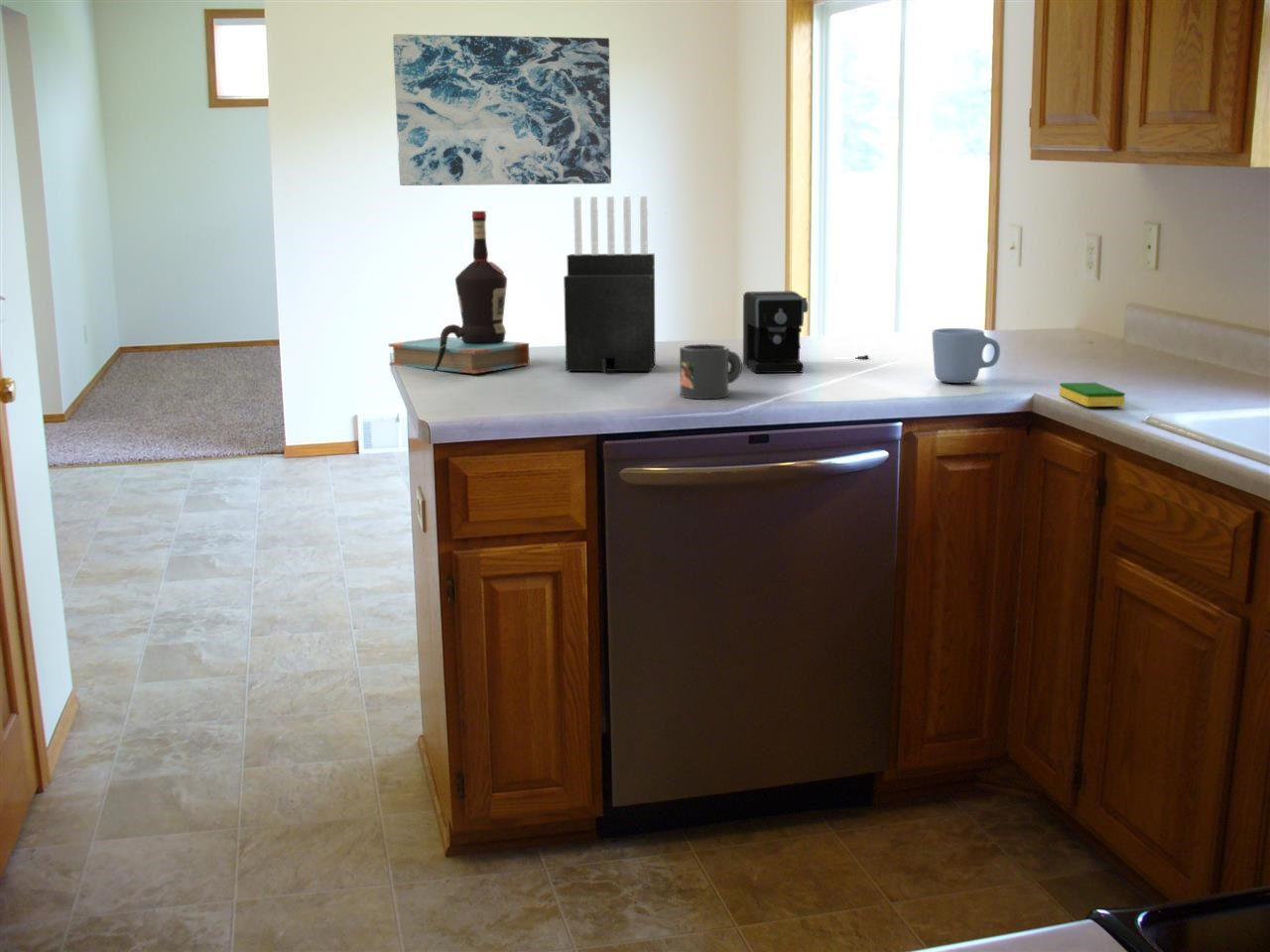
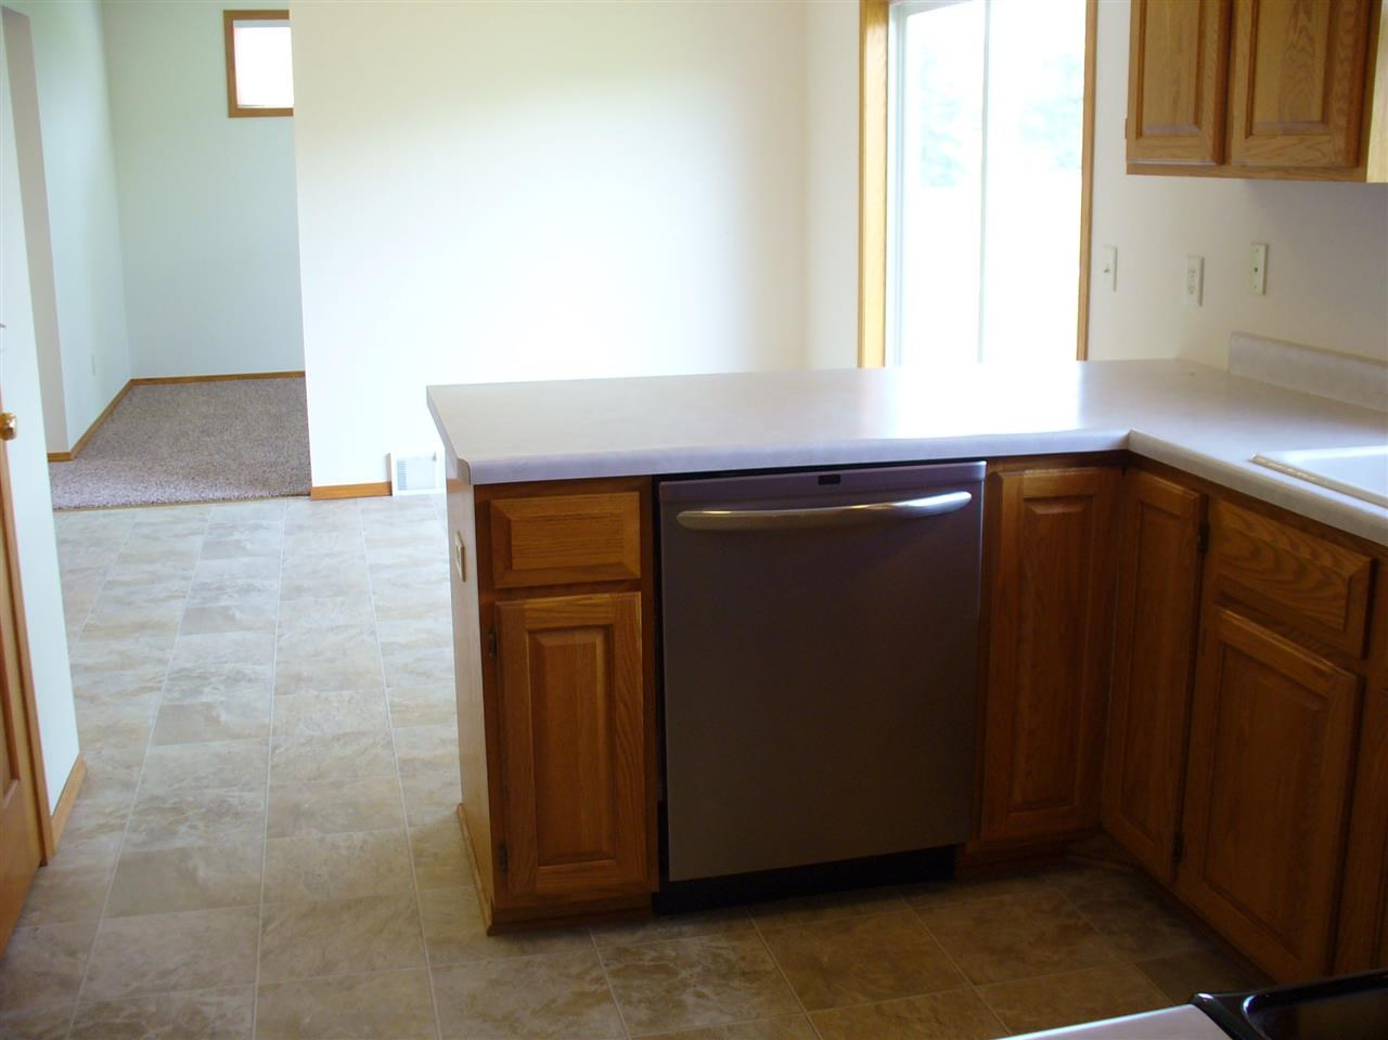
- wall art (504, 111)
- mug (711, 371)
- coffee maker (802, 325)
- bottle (456, 290)
- mug (965, 355)
- dish sponge (1090, 394)
- knife block (609, 284)
